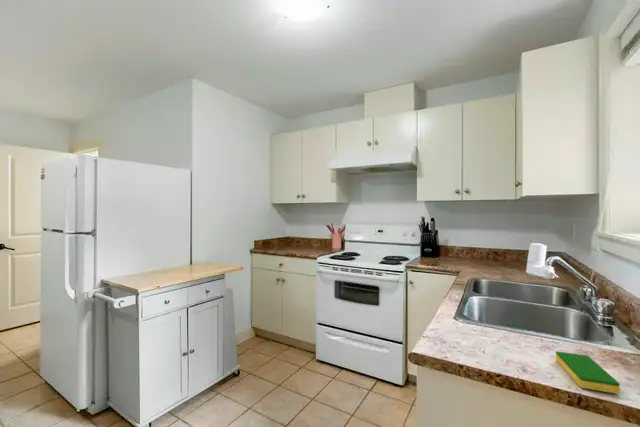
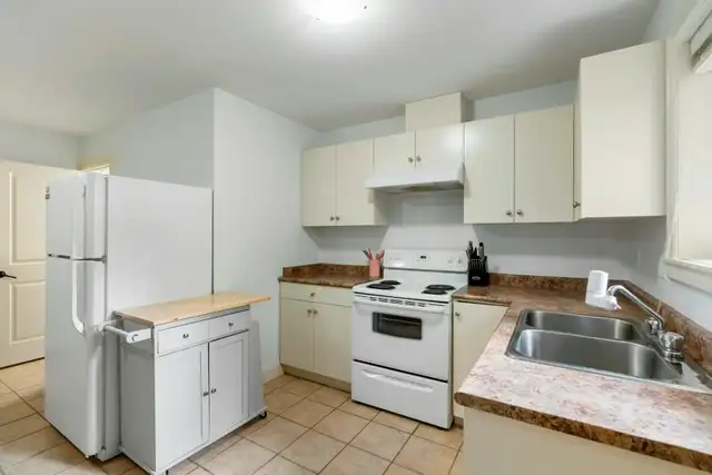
- dish sponge (584, 370)
